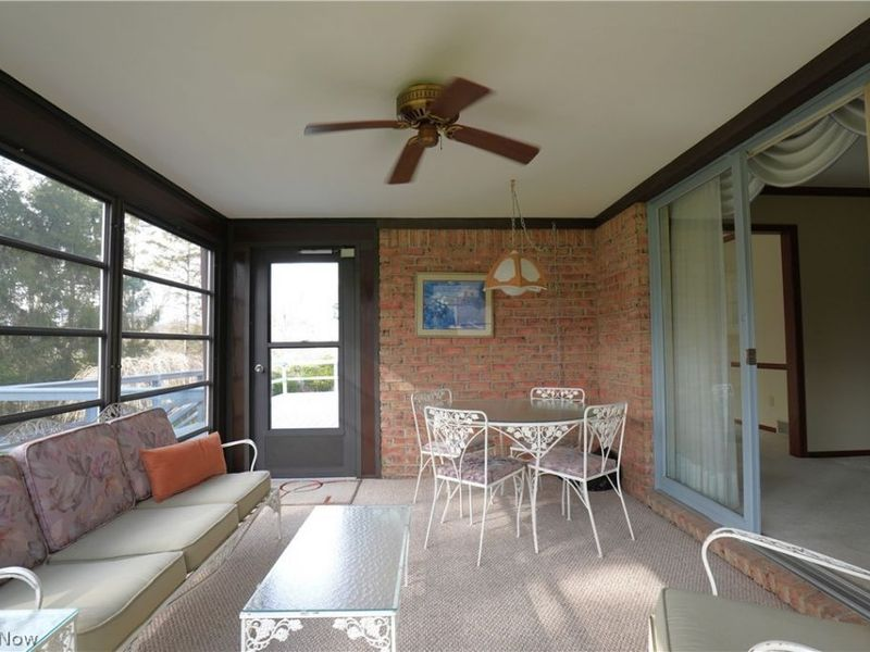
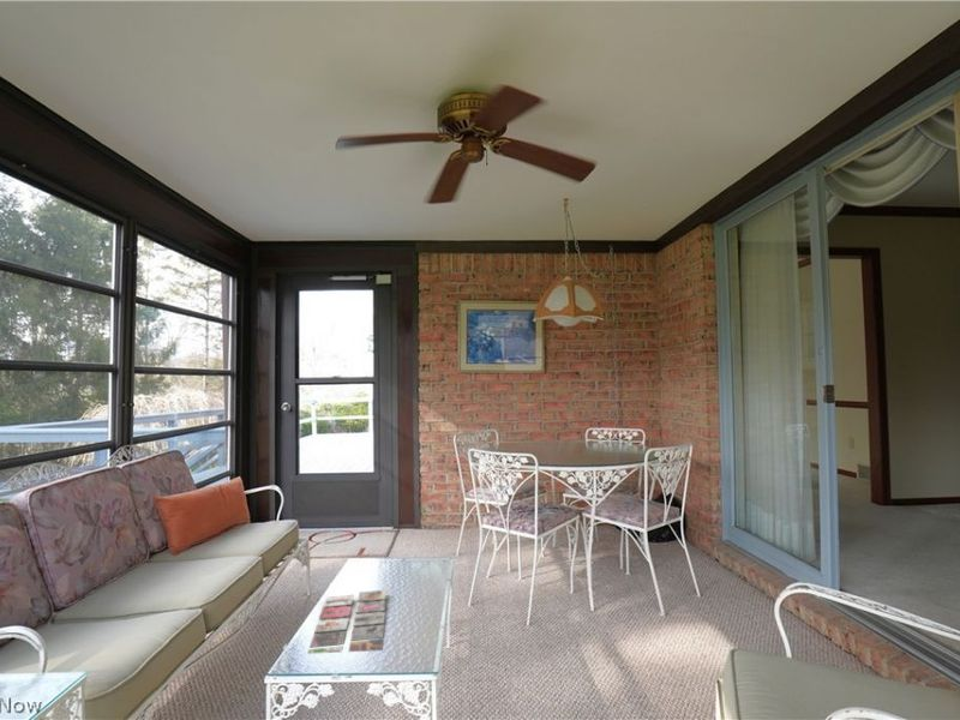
+ magazine (346, 628)
